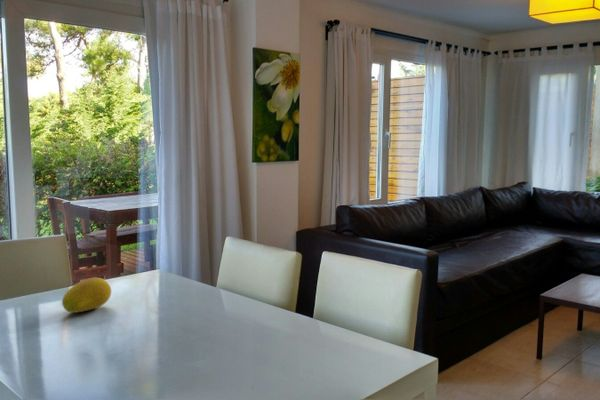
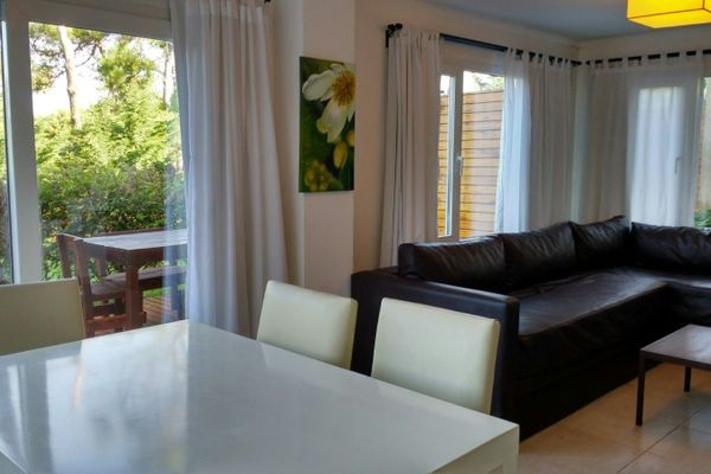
- fruit (85, 295)
